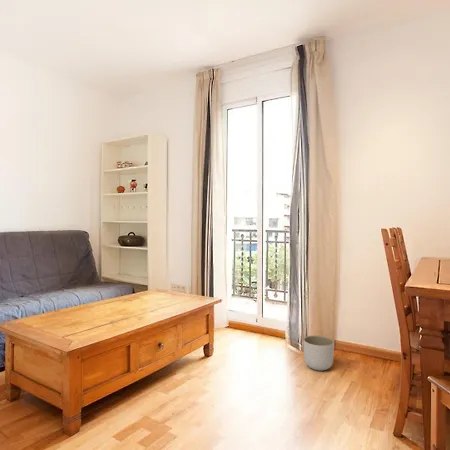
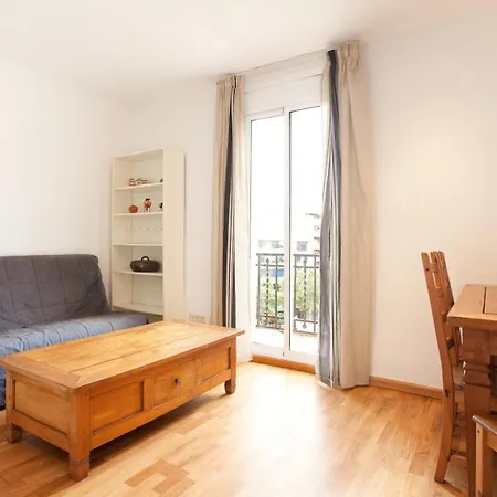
- planter (318, 353)
